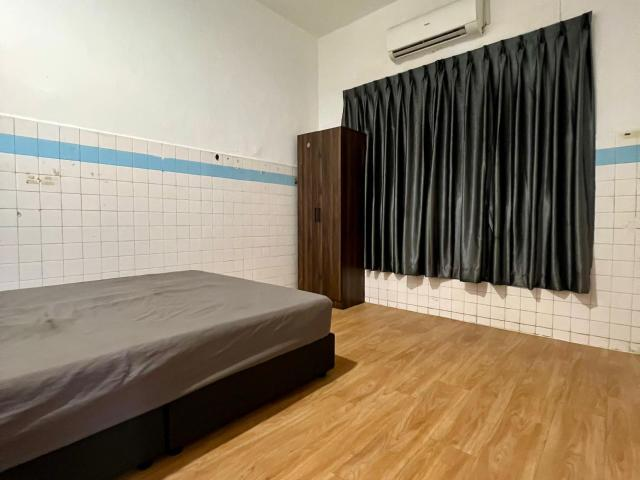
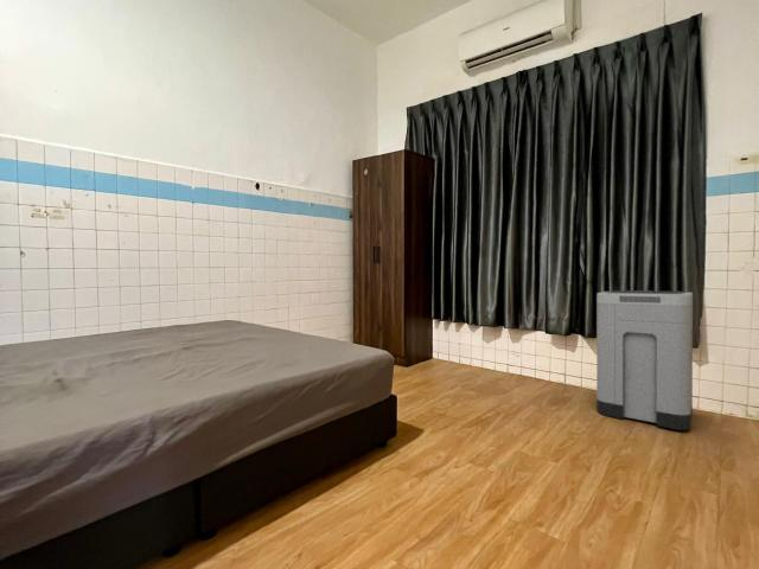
+ trash can (644, 352)
